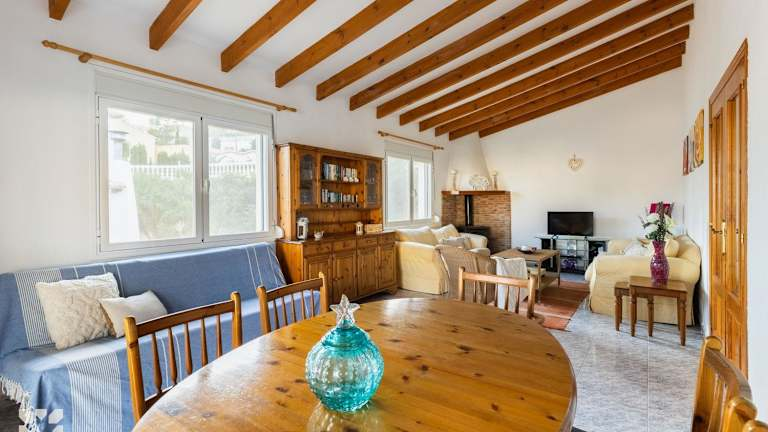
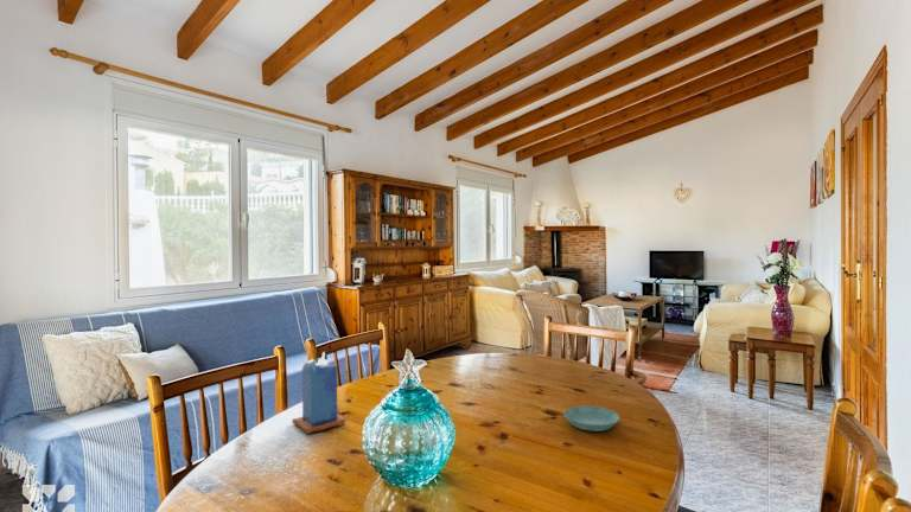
+ candle (318, 389)
+ saucer (591, 418)
